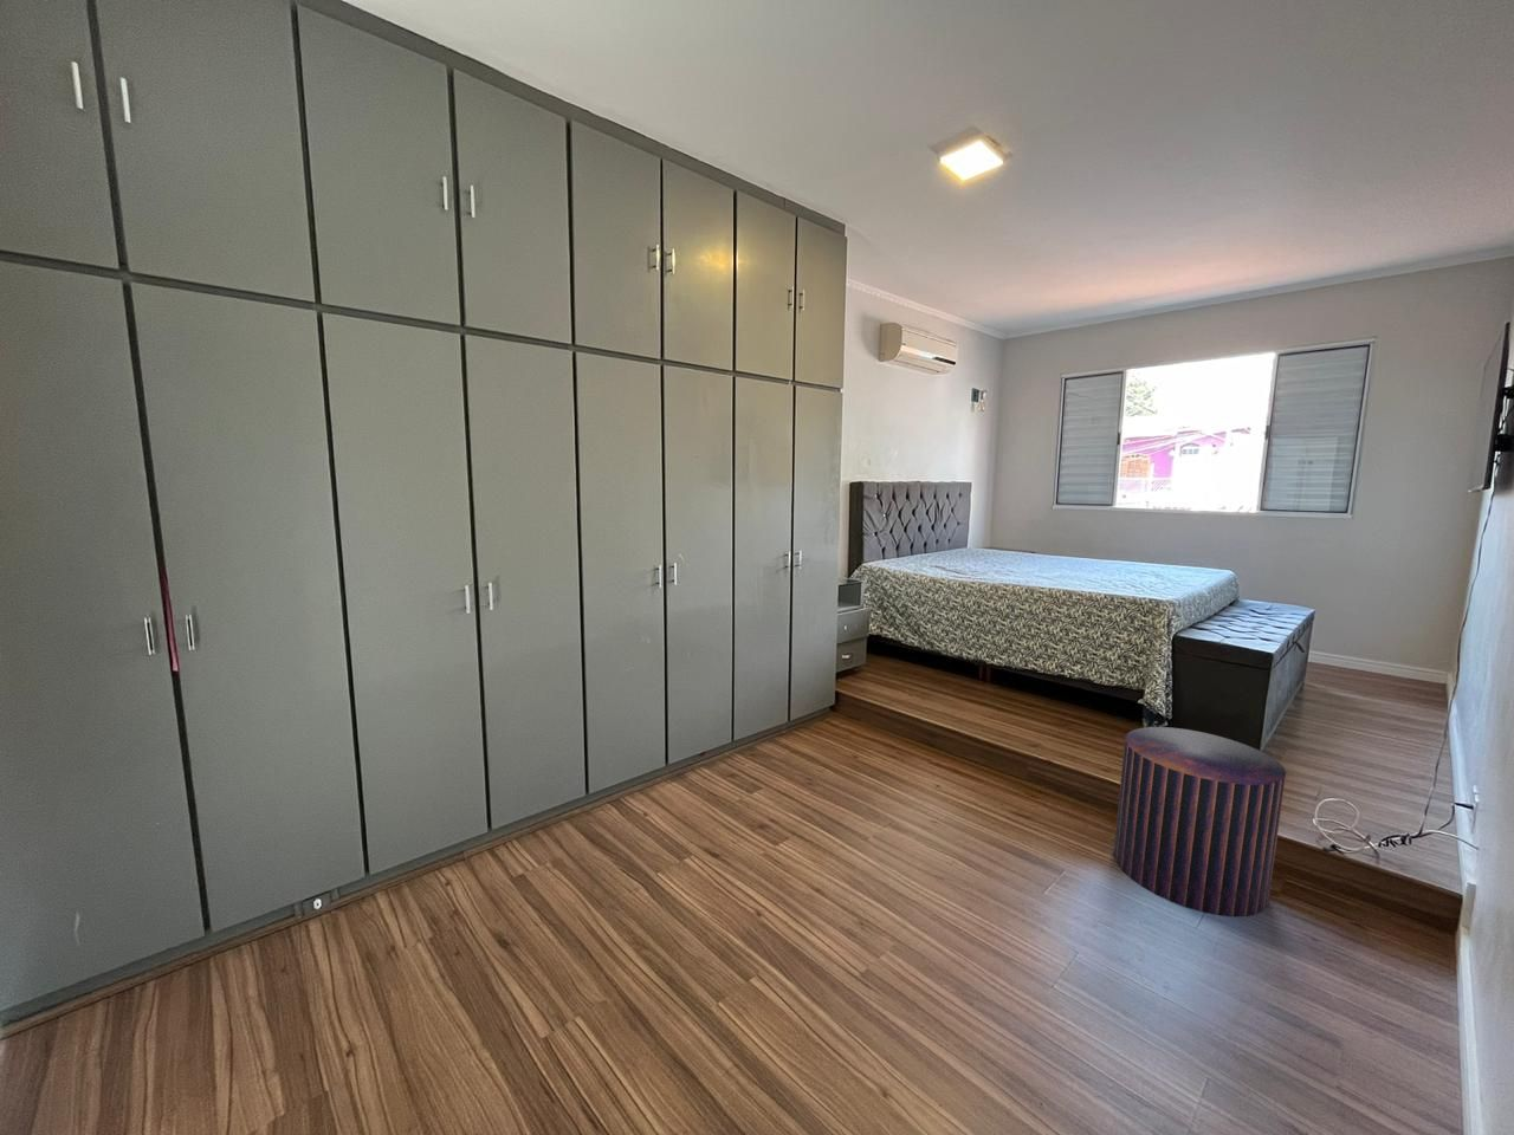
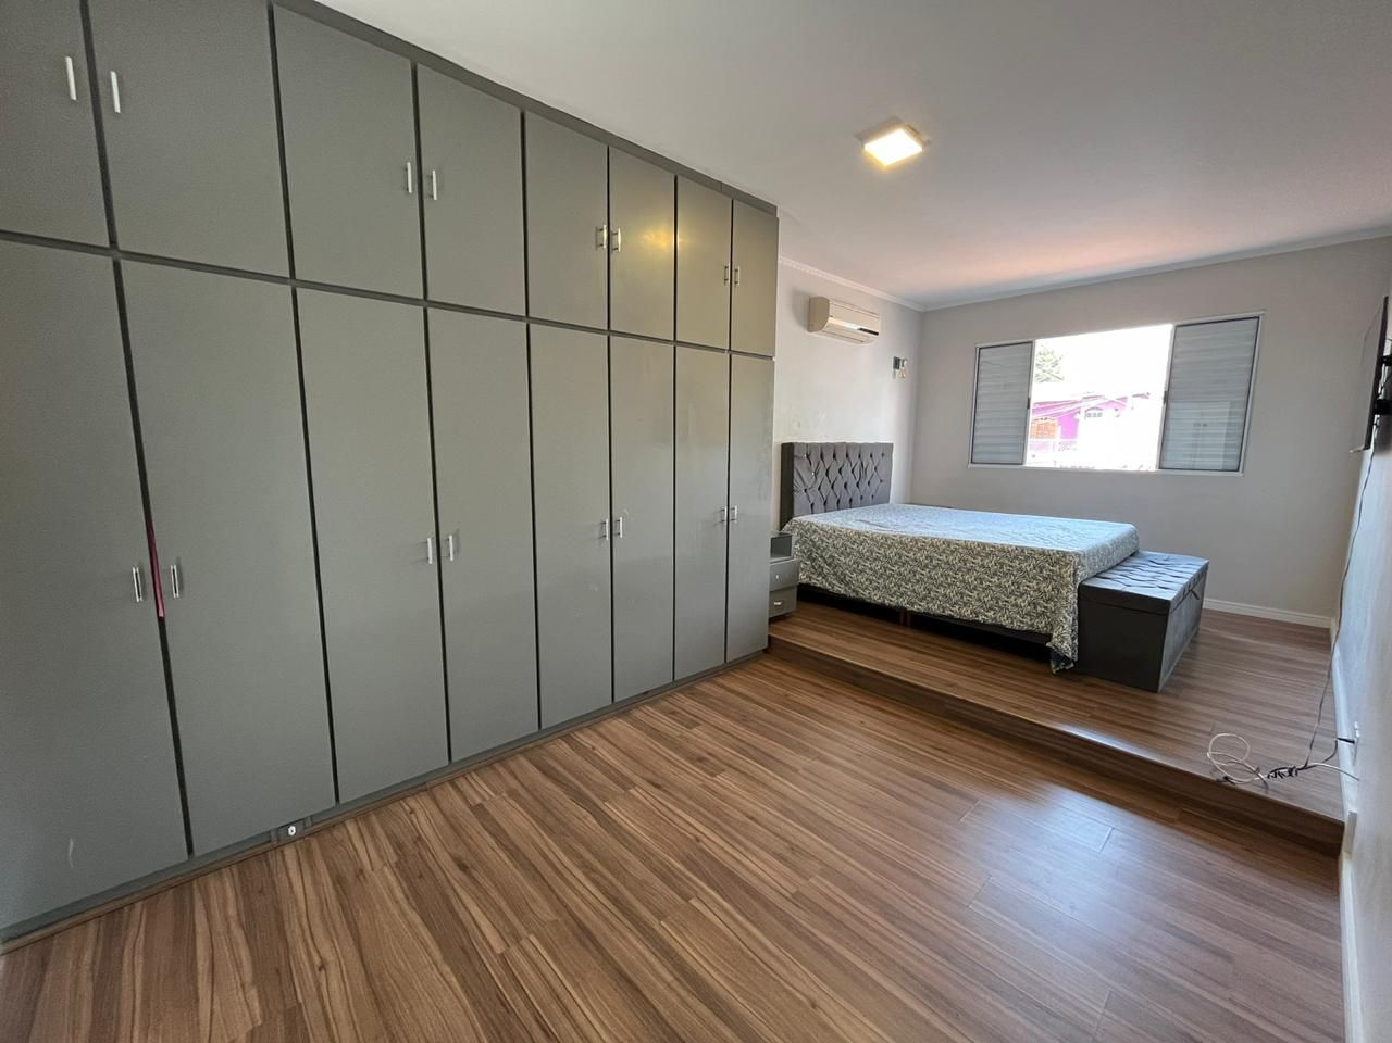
- stool (1193, 813)
